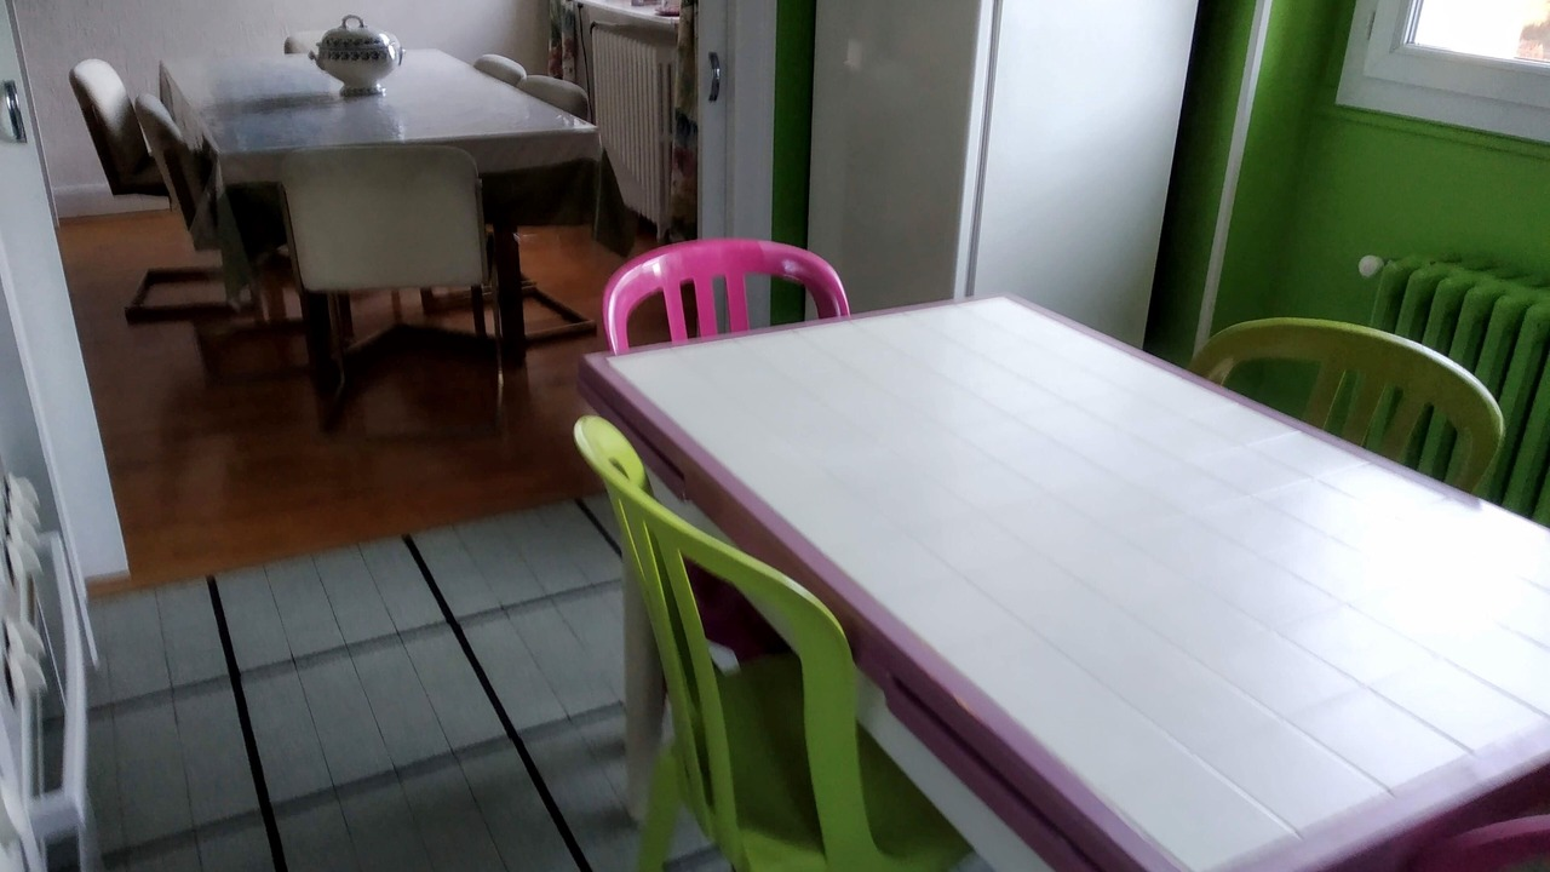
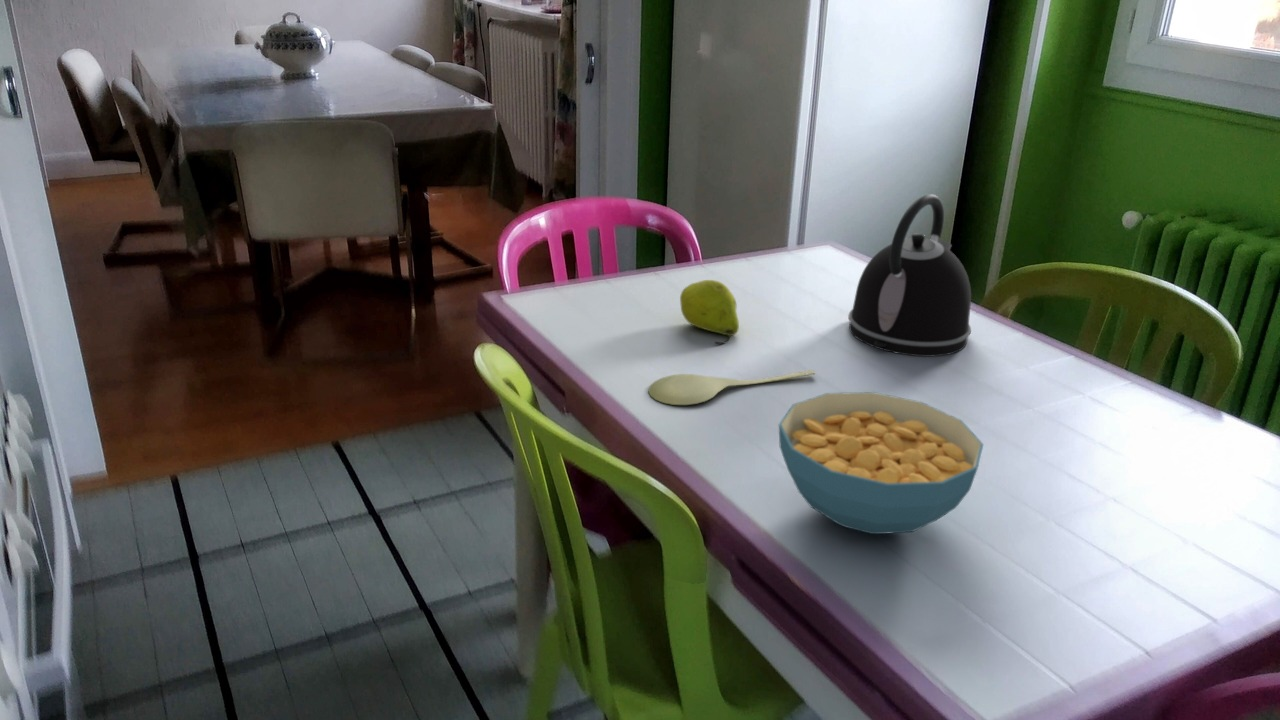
+ kettle (916, 266)
+ spoon (734, 381)
+ fruit (713, 307)
+ cereal bowl (873, 476)
